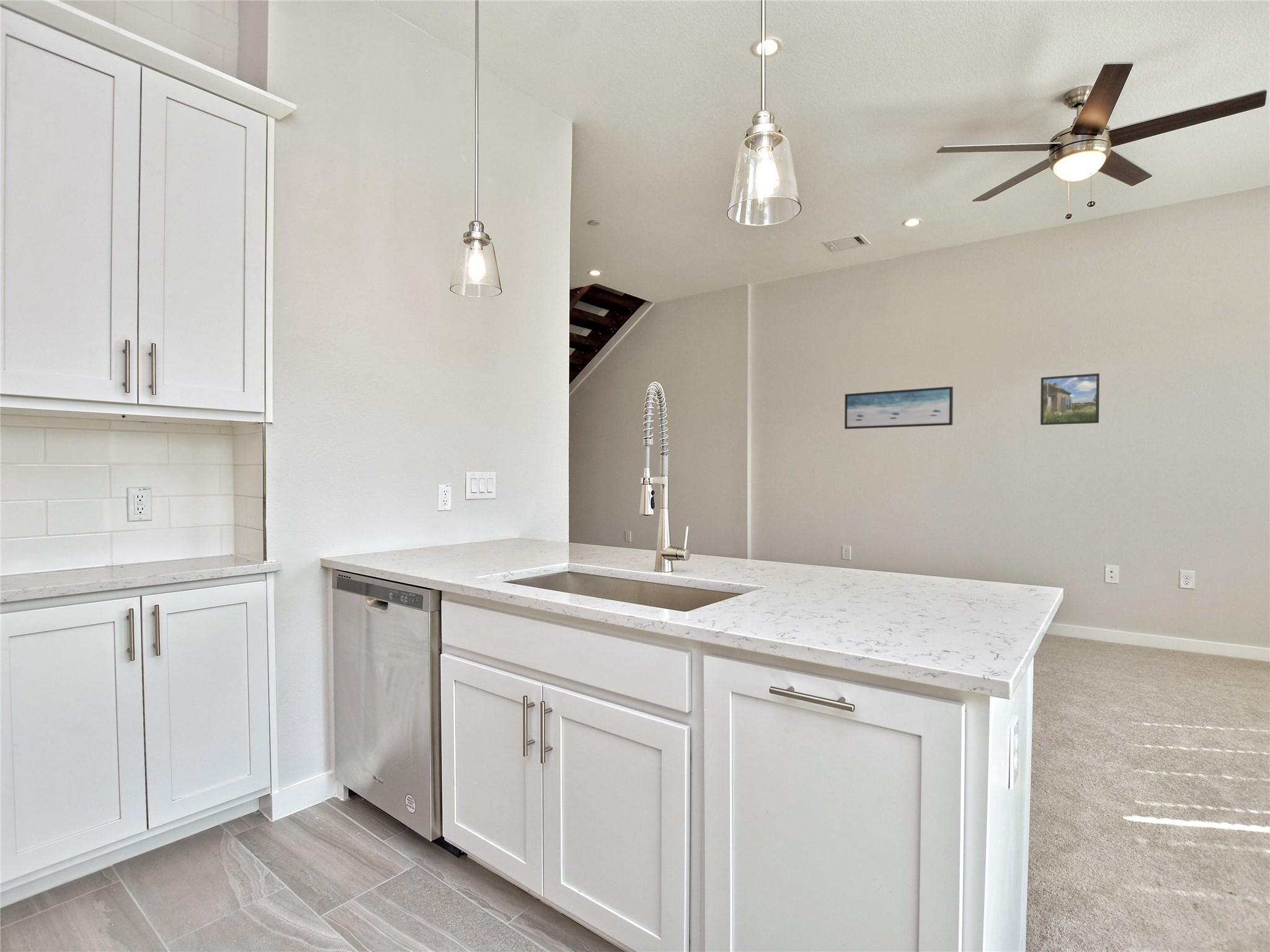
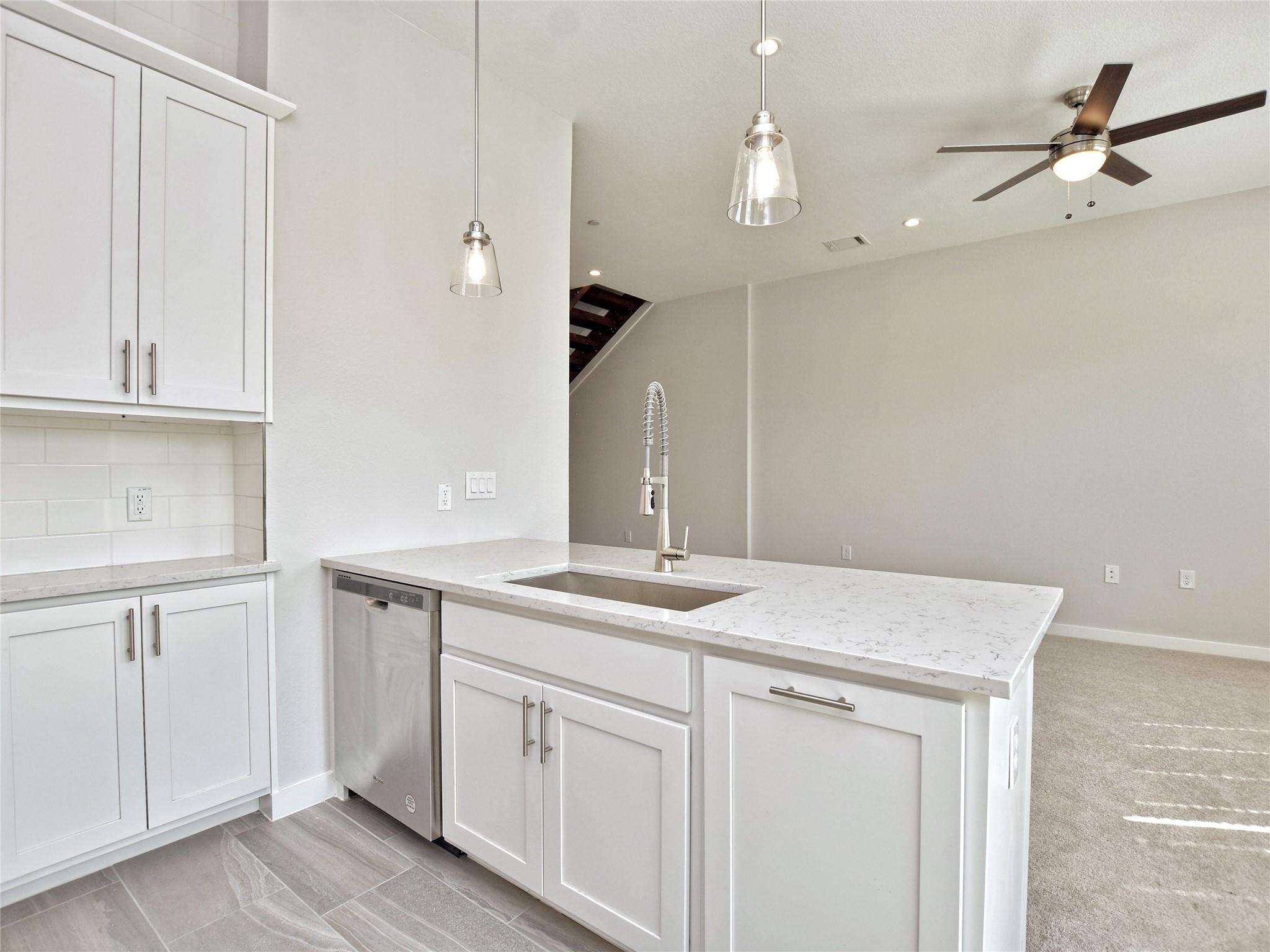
- wall art (896, 408)
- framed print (1069, 399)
